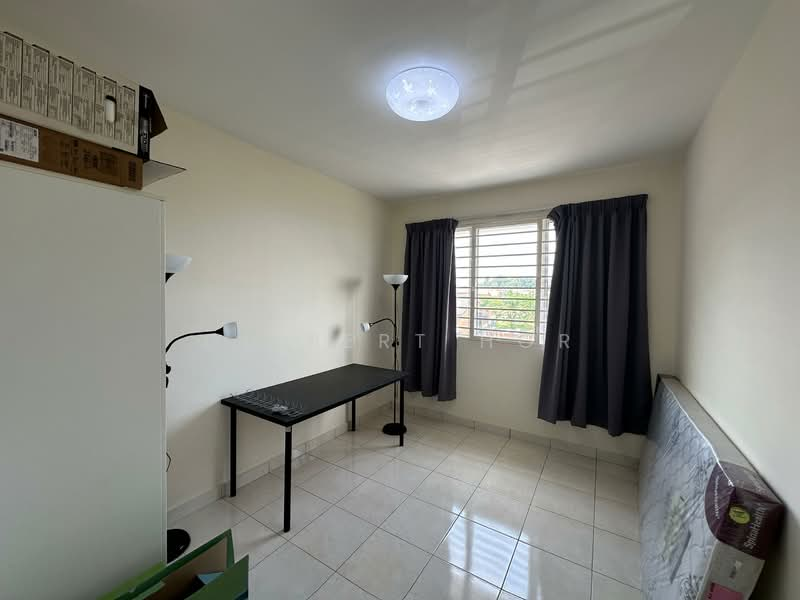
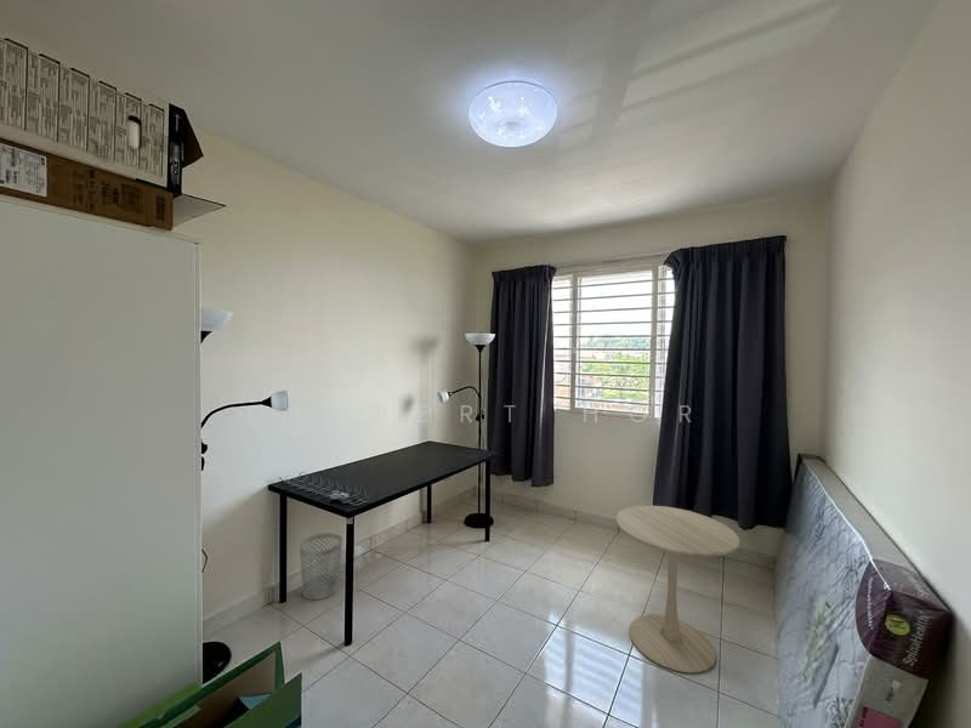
+ wastebasket (320, 565)
+ side table (671, 584)
